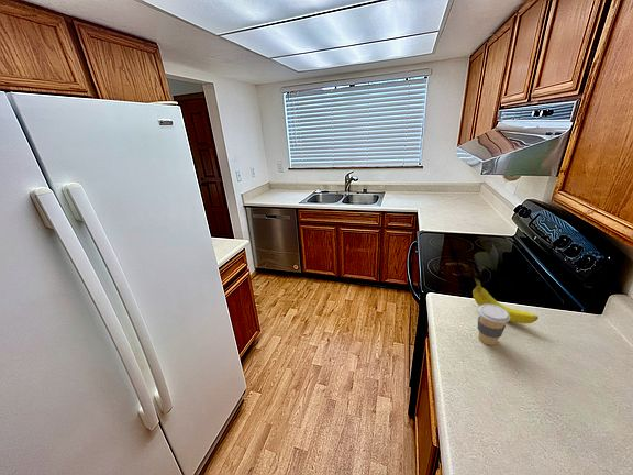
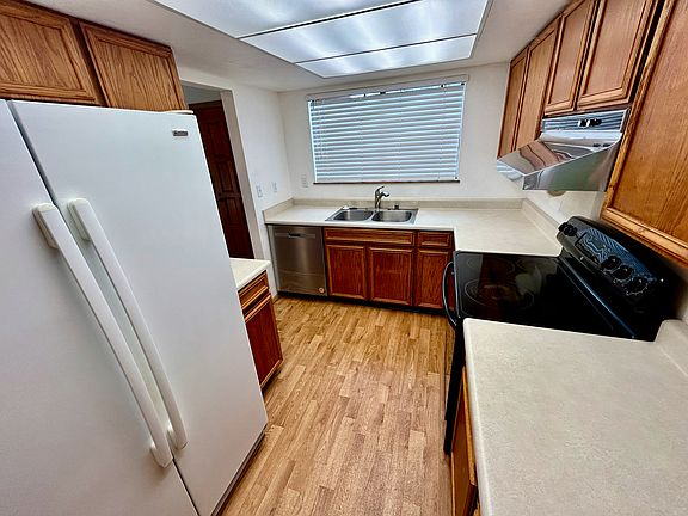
- coffee cup (490, 325)
- fruit (500, 303)
